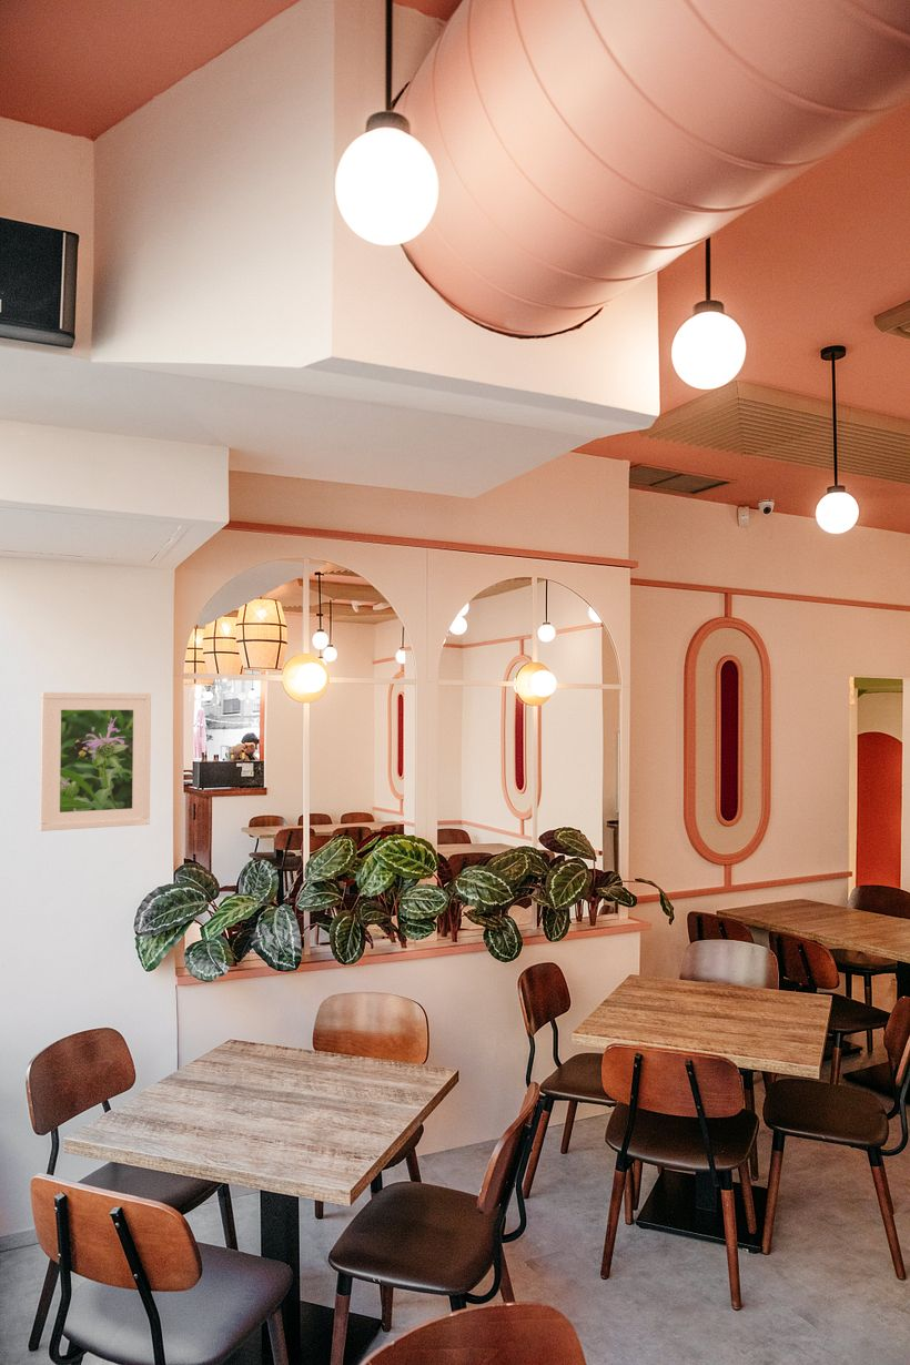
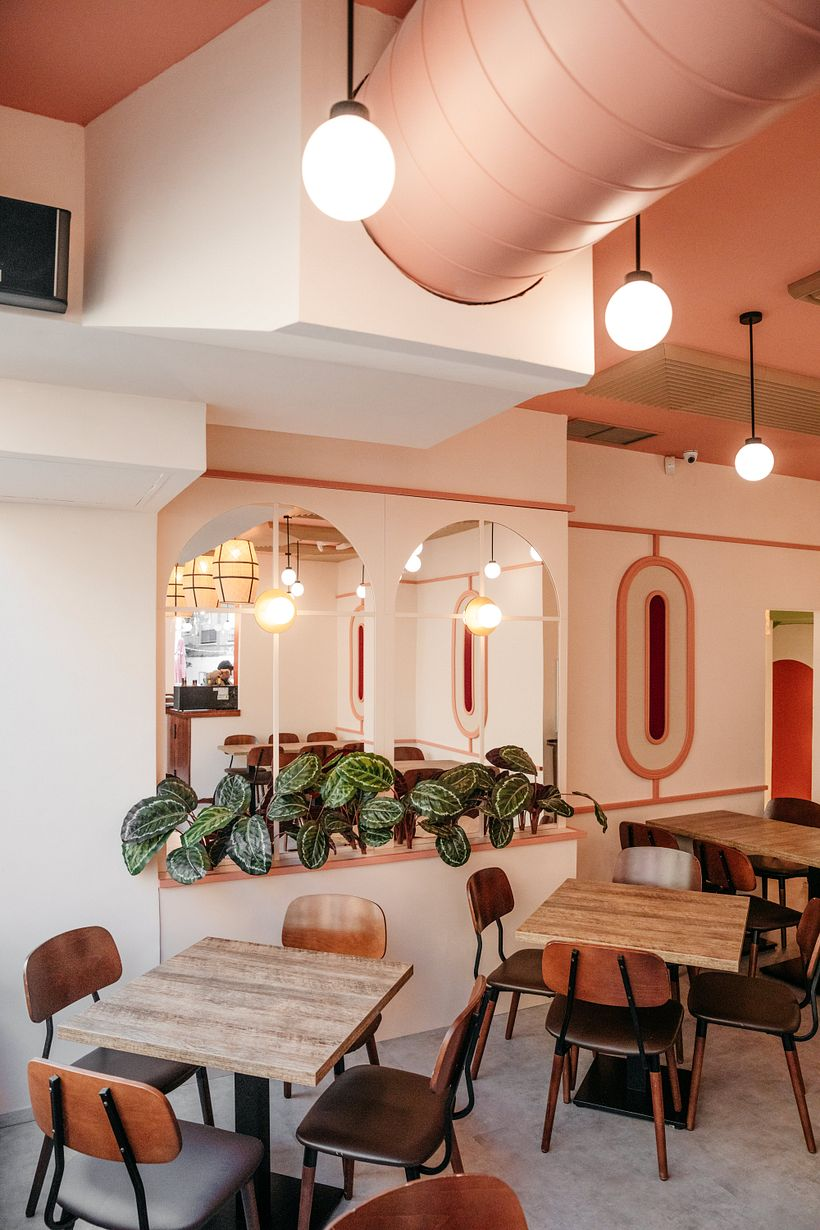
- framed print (97, 759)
